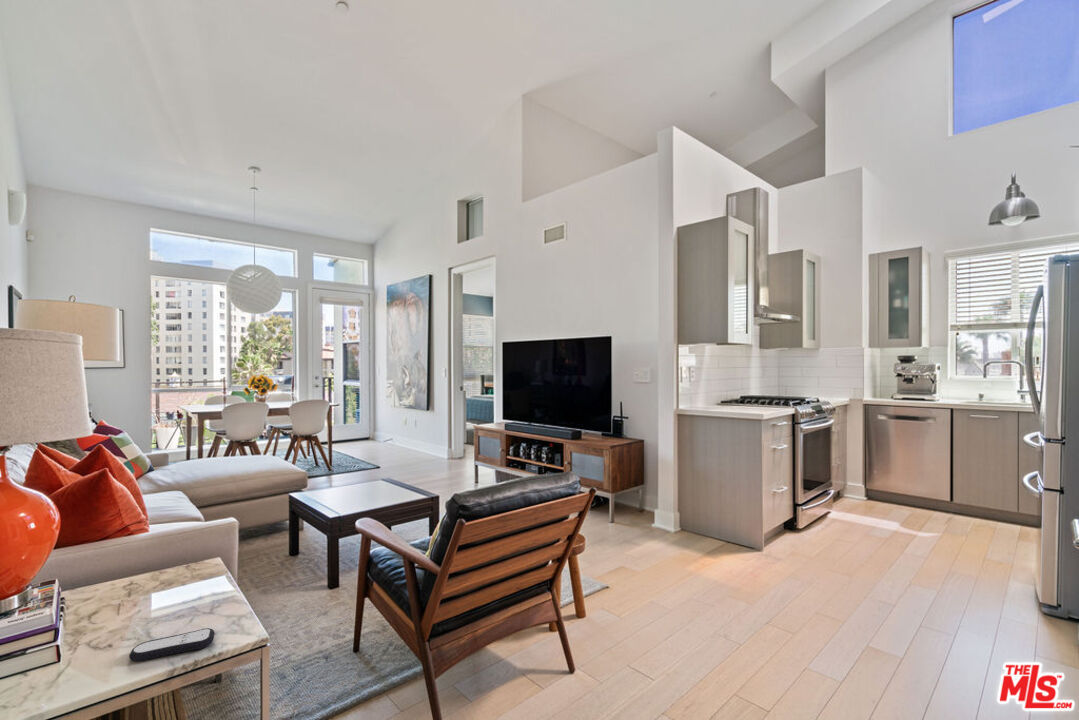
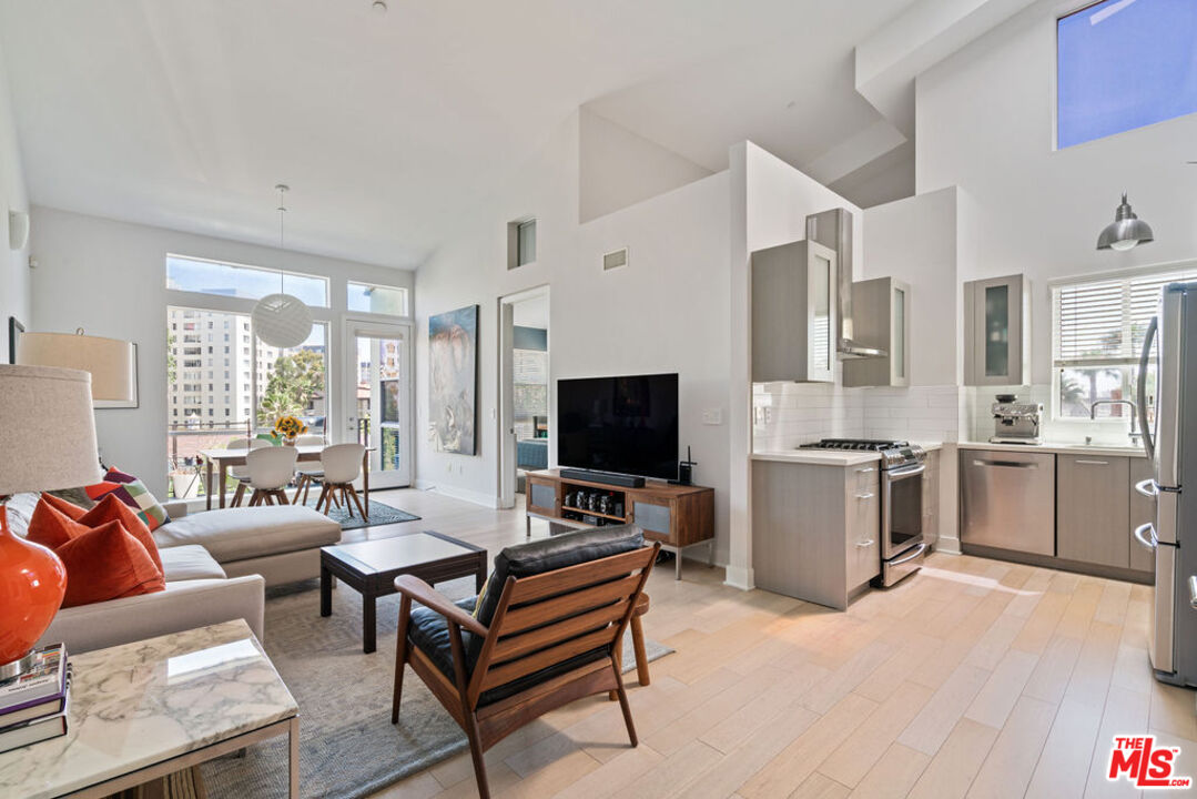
- remote control (173, 644)
